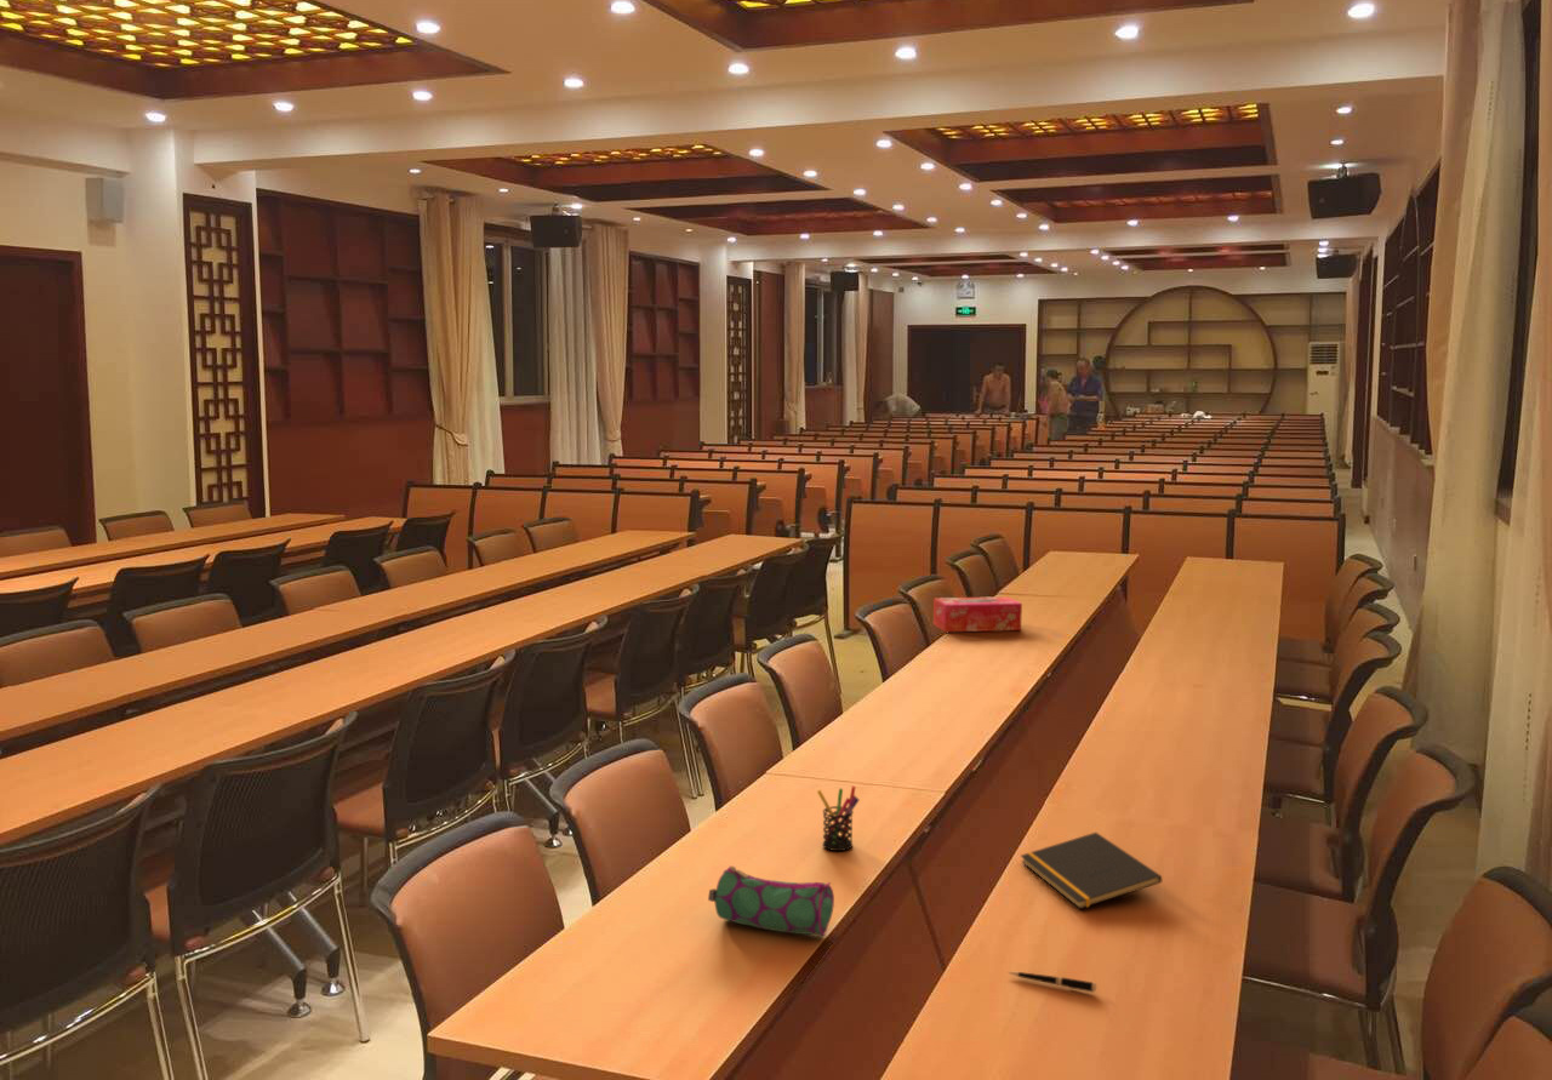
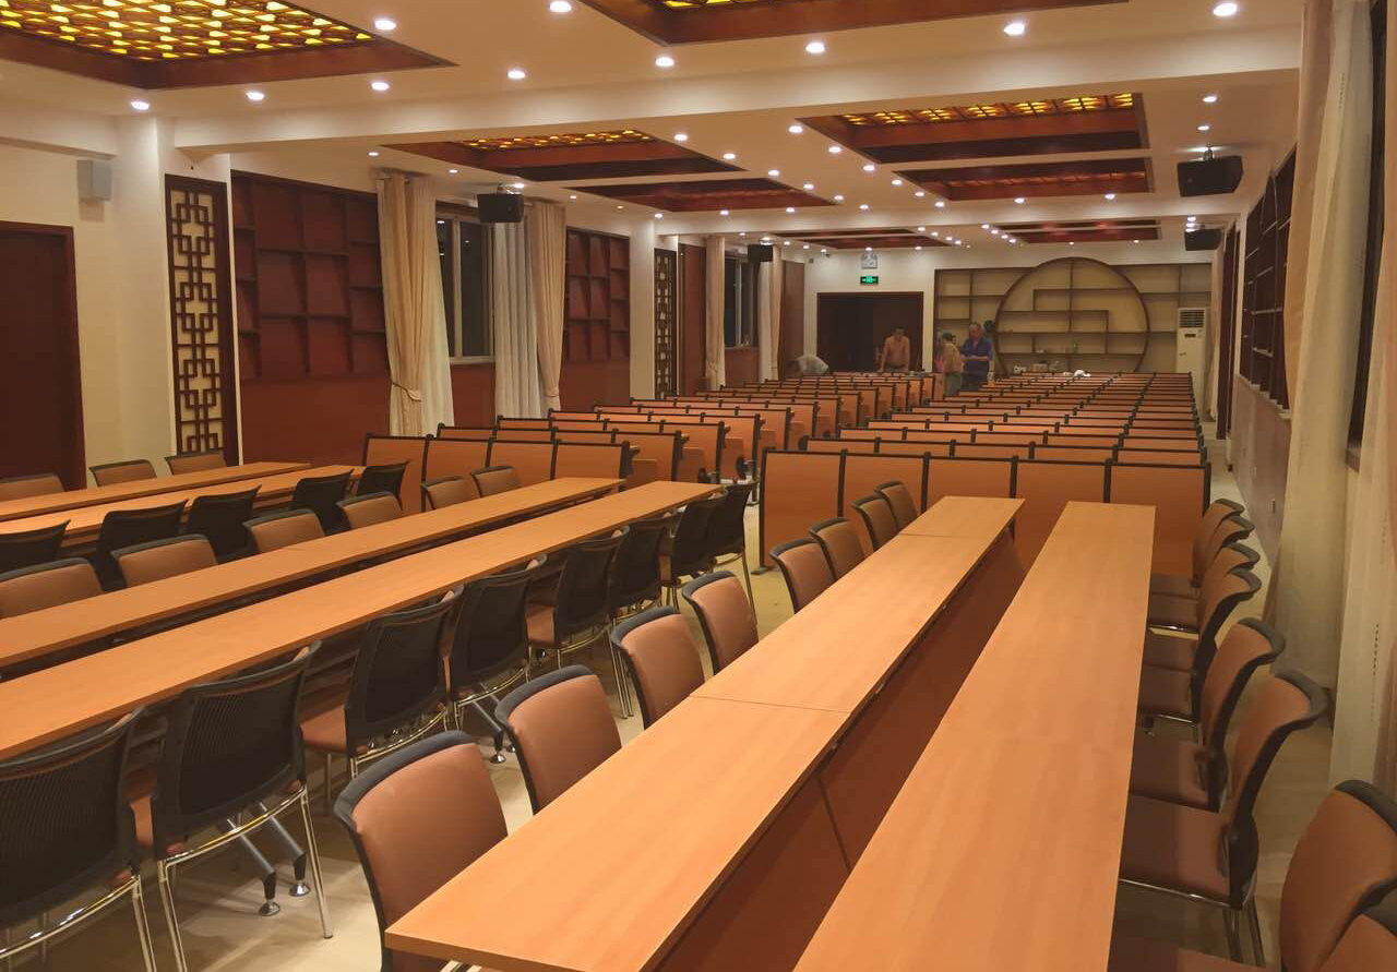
- pen (1050, 978)
- pen holder (839, 815)
- tissue box (976, 613)
- notepad (1088, 868)
- pencil case (772, 899)
